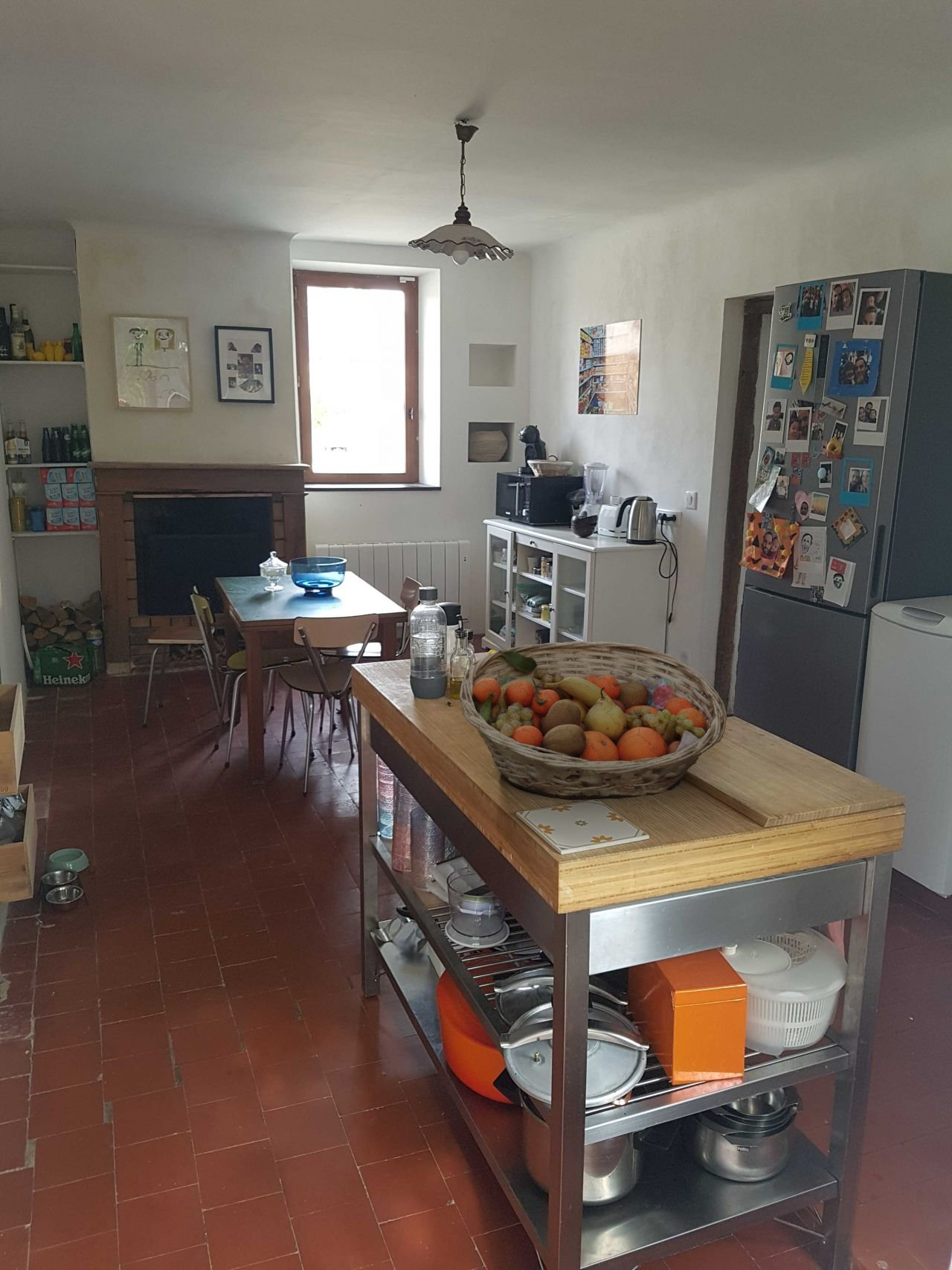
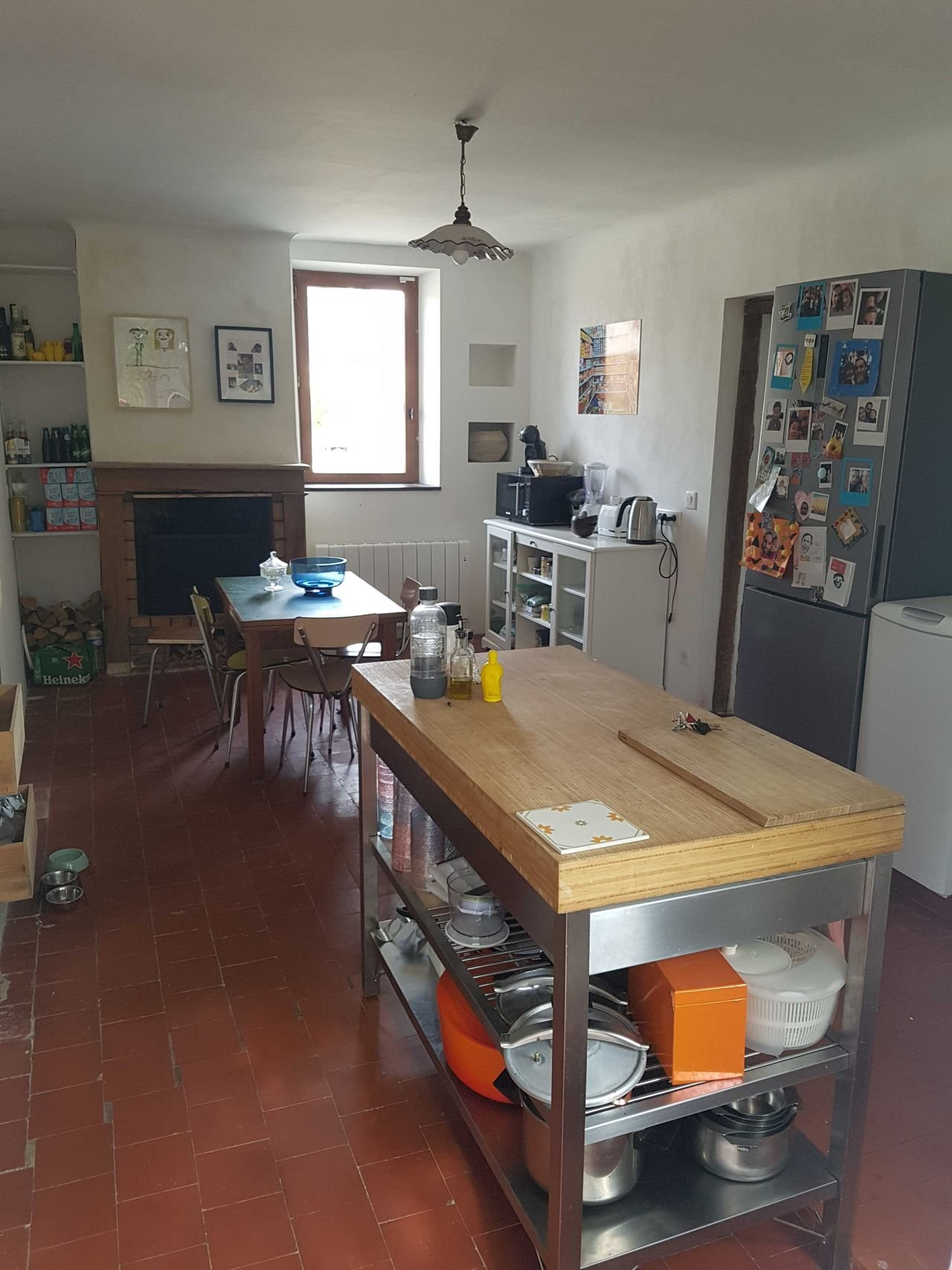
- fruit basket (590, 716)
